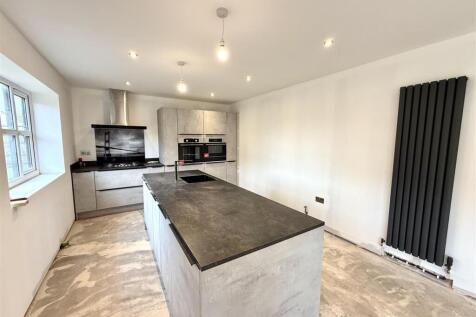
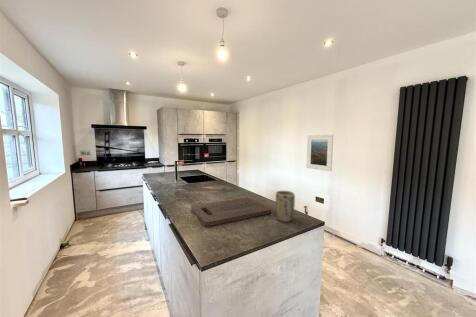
+ plant pot (284, 206)
+ cutting board (230, 209)
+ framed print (319, 152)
